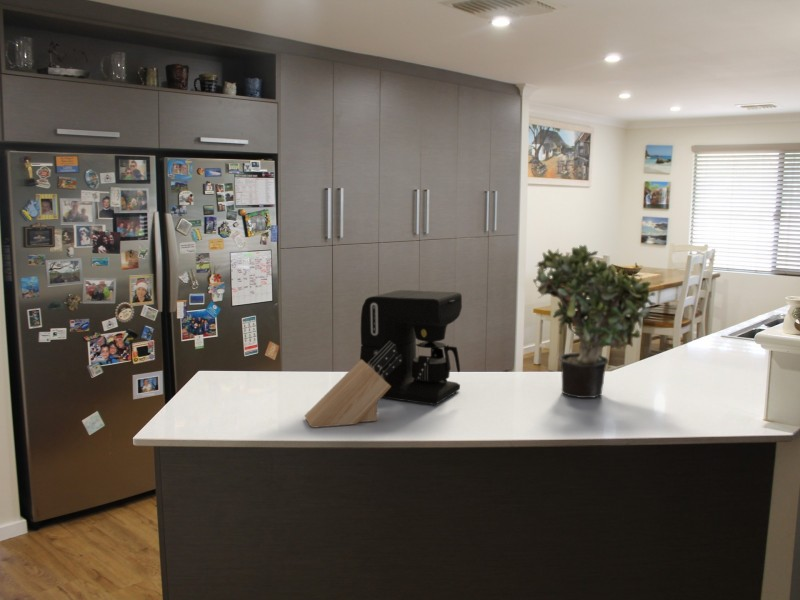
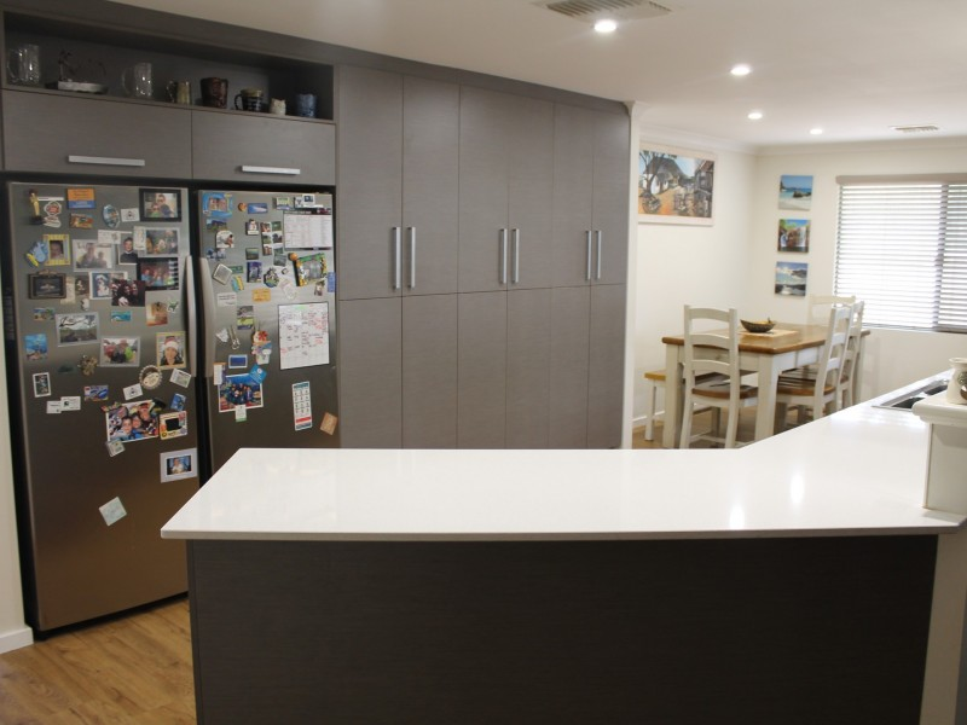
- knife block (354, 382)
- coffee maker (414, 344)
- potted plant (580, 321)
